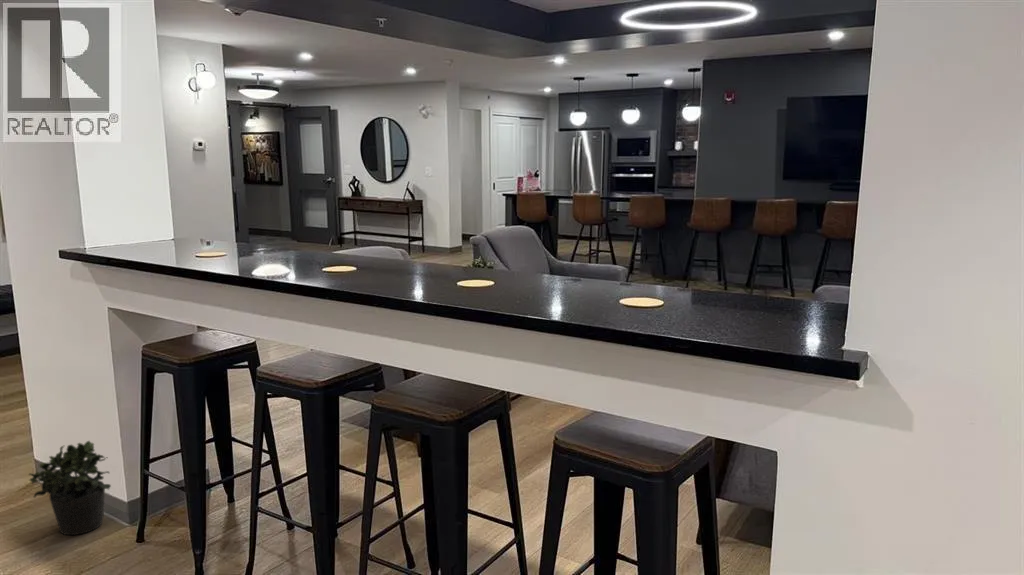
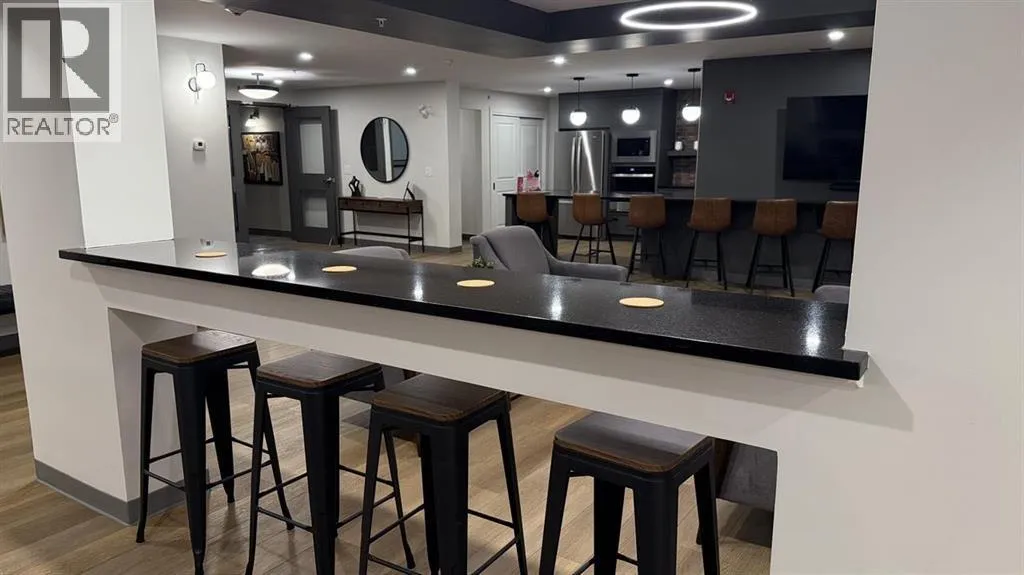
- potted plant (77, 485)
